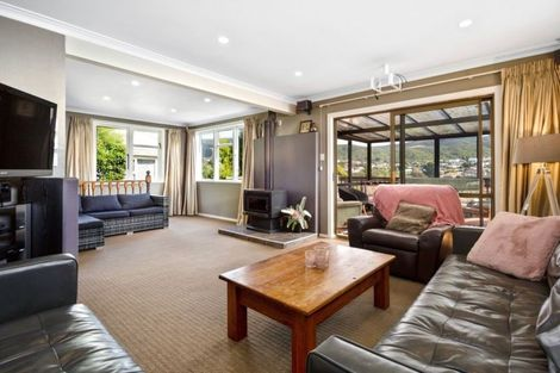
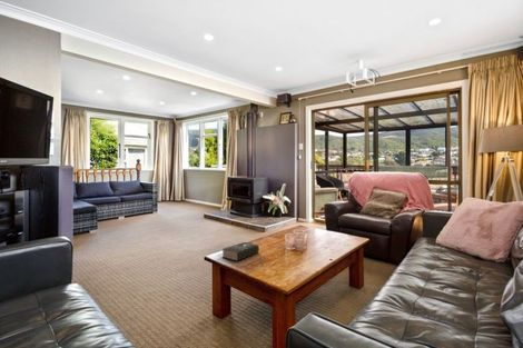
+ book (240, 250)
